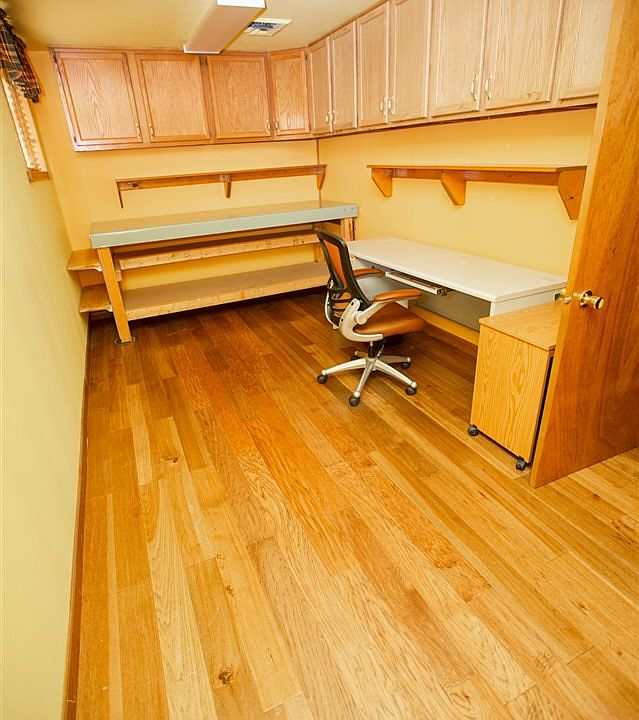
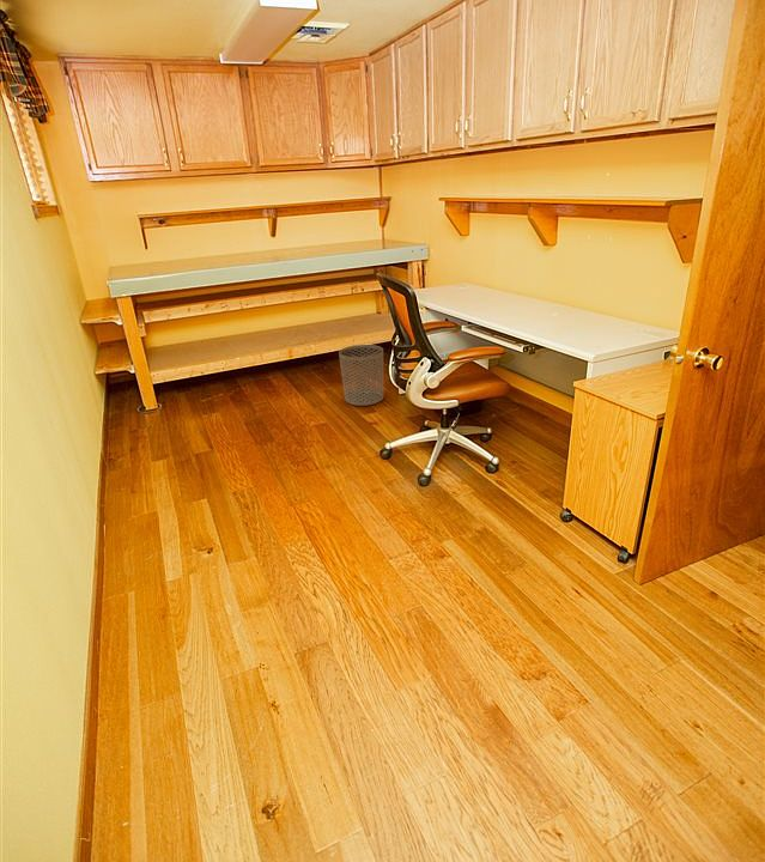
+ waste bin (363, 375)
